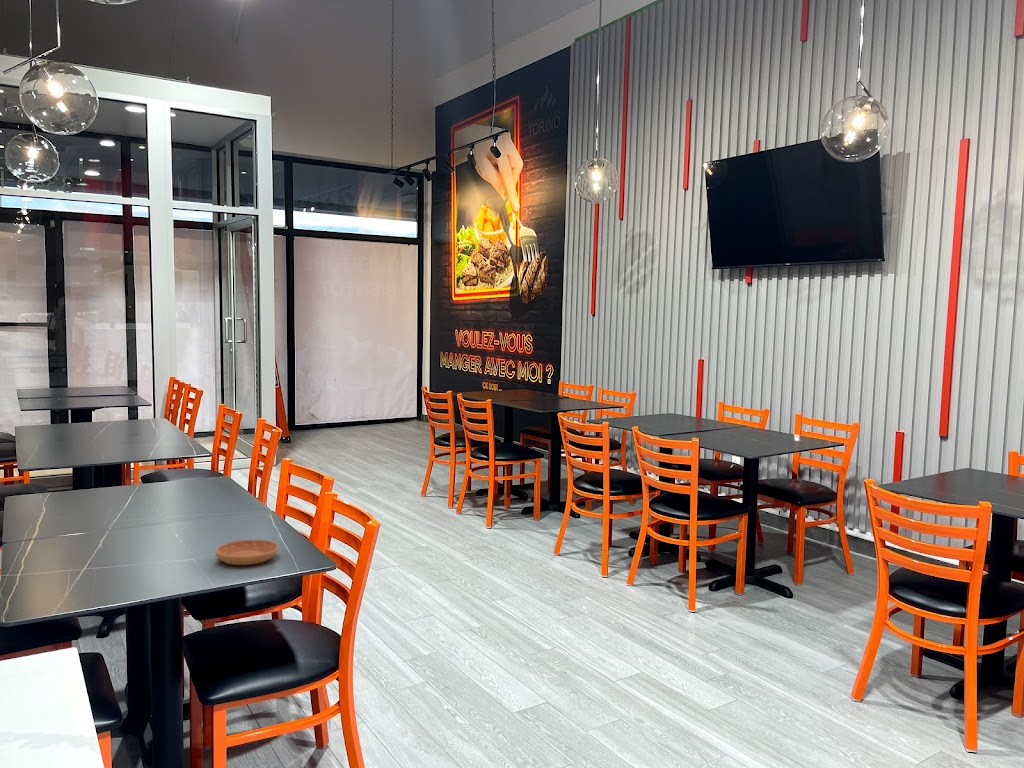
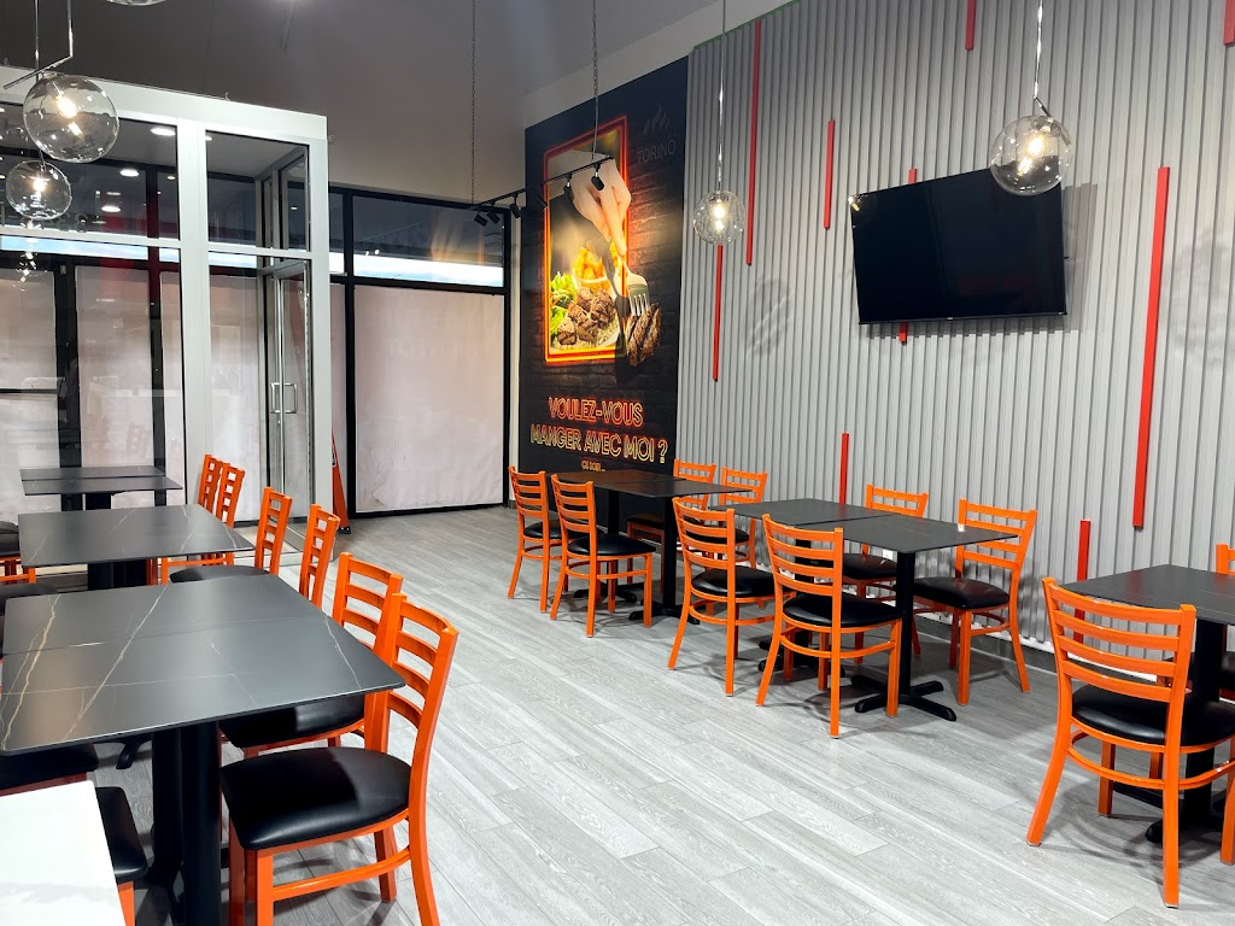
- saucer (247, 552)
